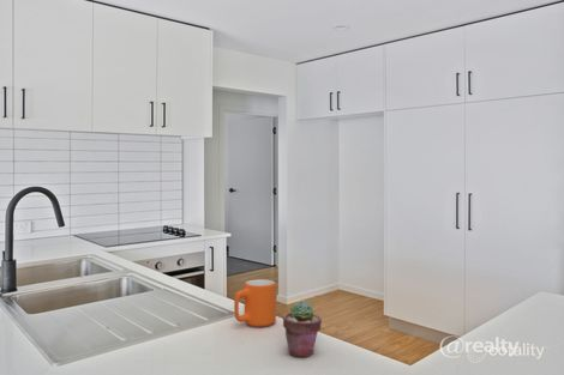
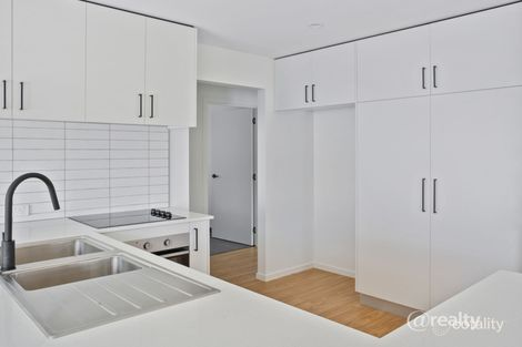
- mug (257, 303)
- potted succulent (301, 327)
